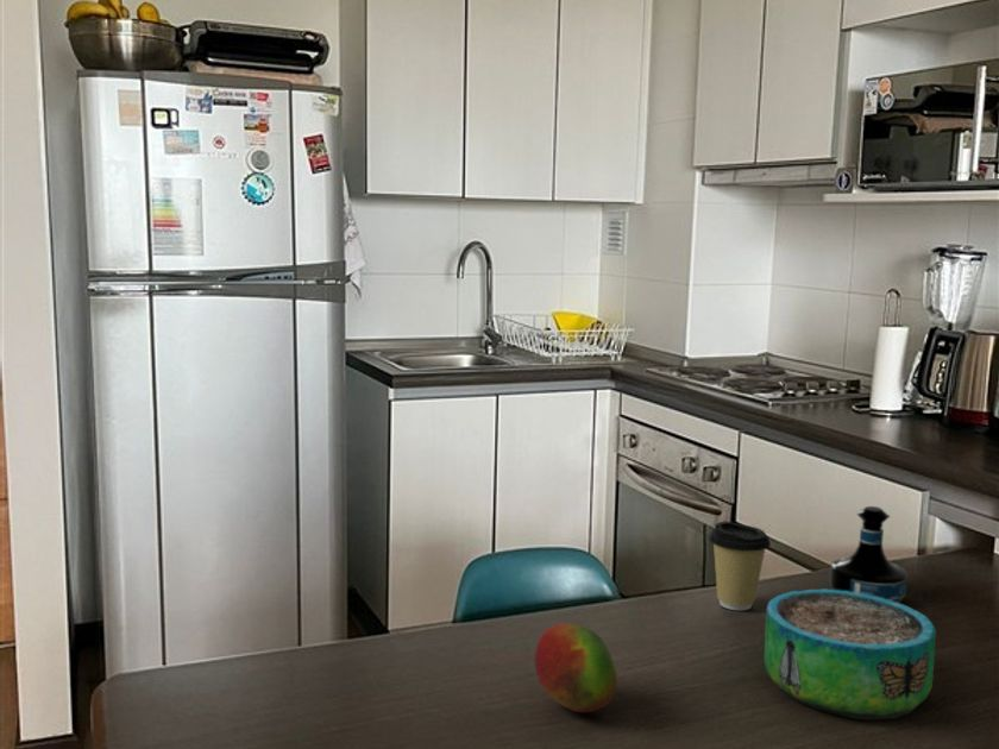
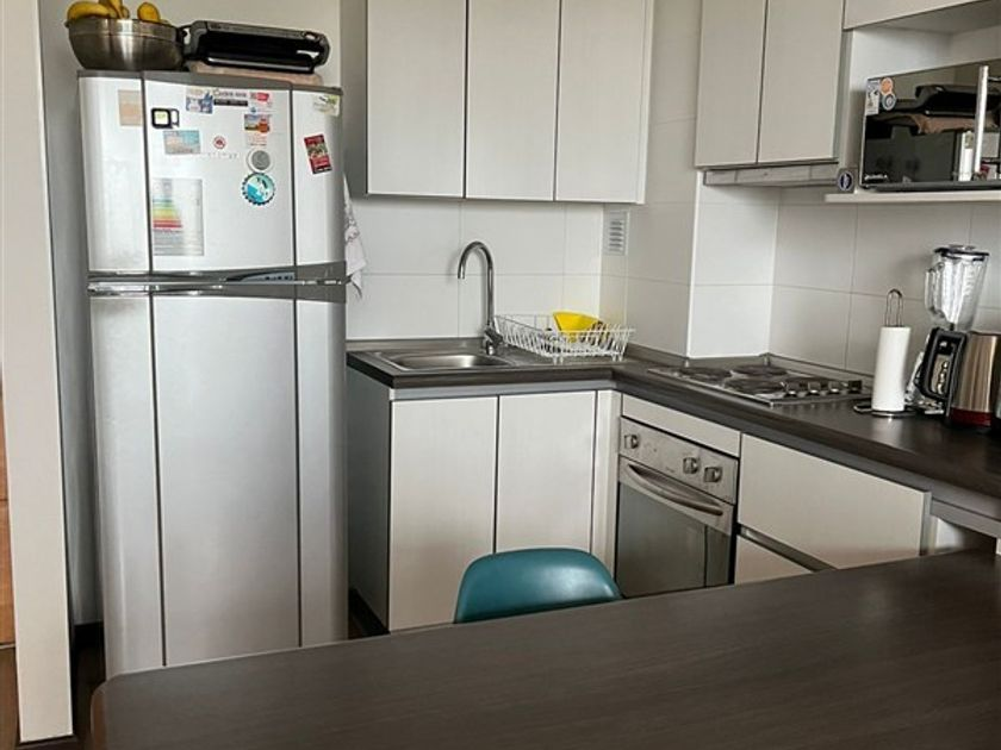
- coffee cup (737, 566)
- tequila bottle (869, 552)
- decorative bowl (847, 650)
- fruit (577, 668)
